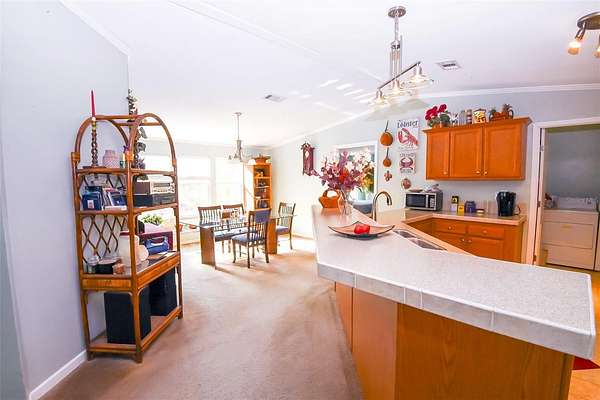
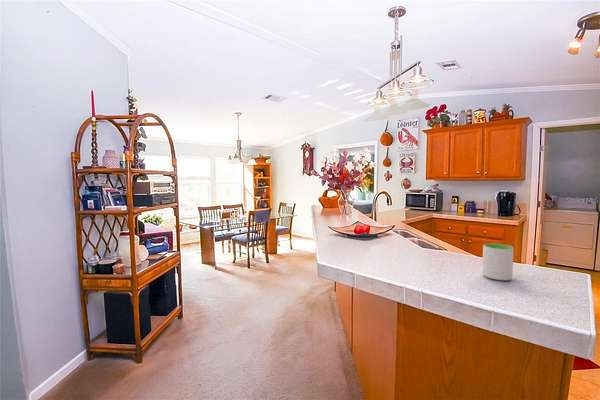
+ mug (497, 260)
